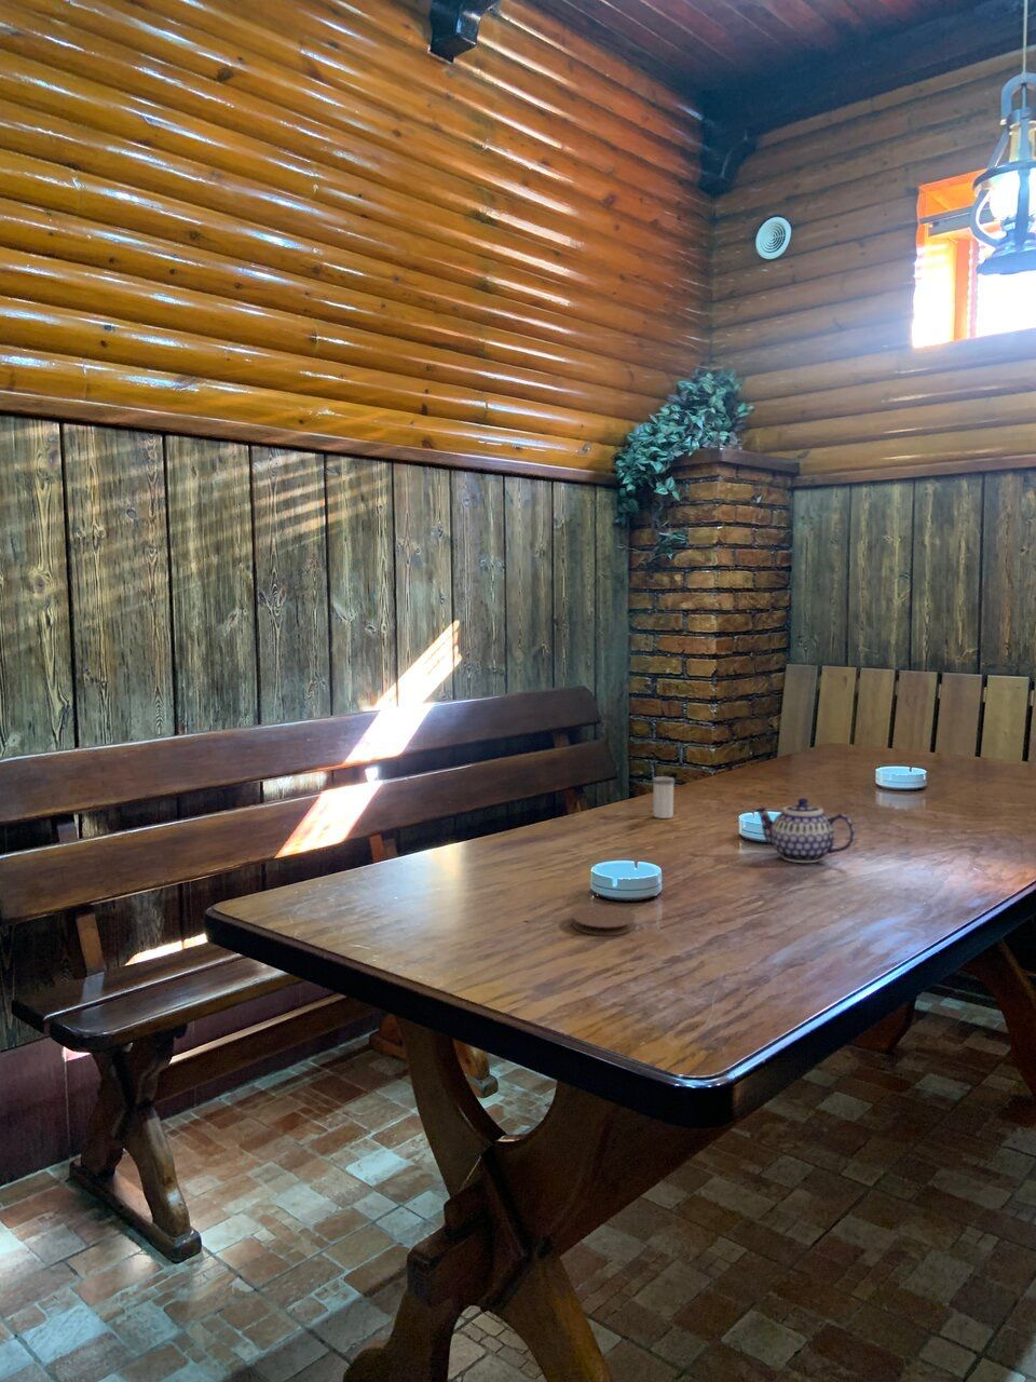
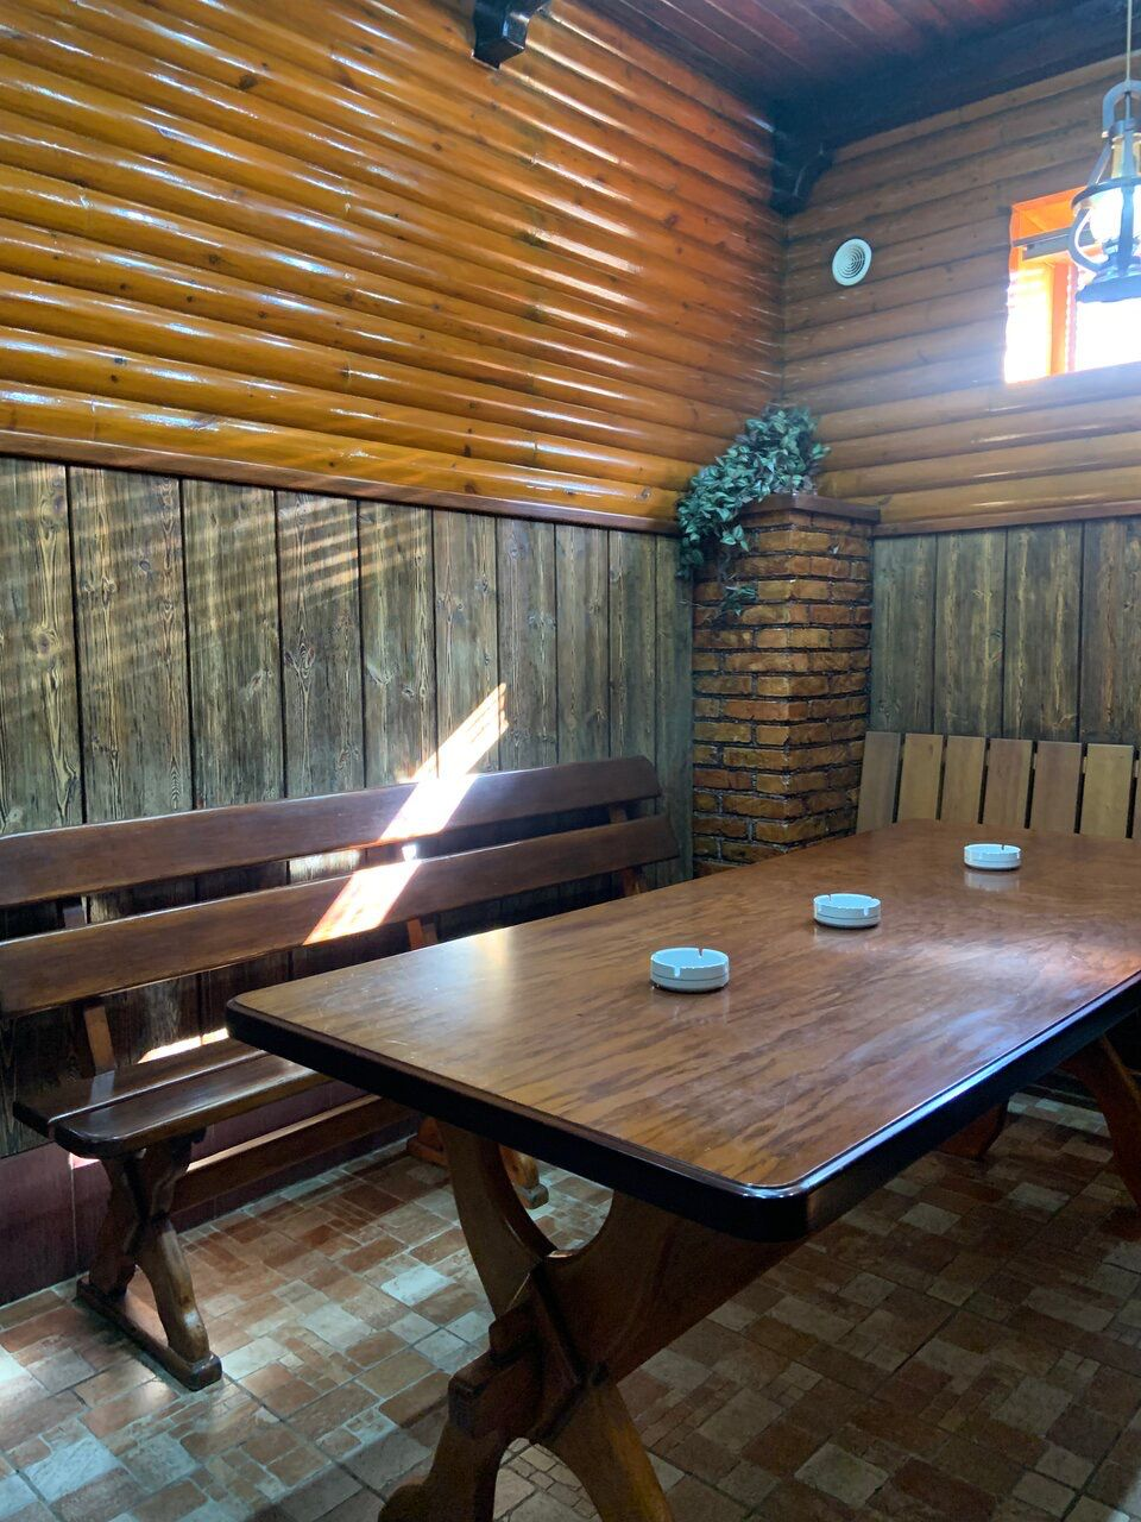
- salt shaker (663, 797)
- teapot (802, 828)
- coaster (603, 920)
